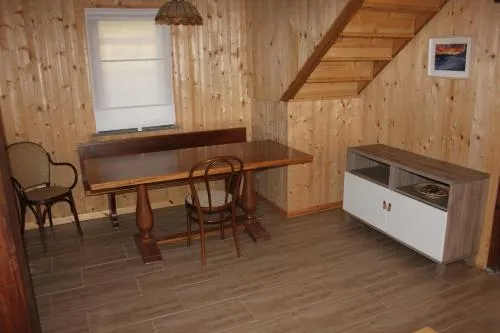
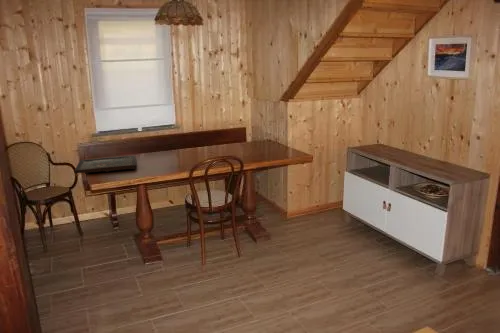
+ board game (107, 163)
